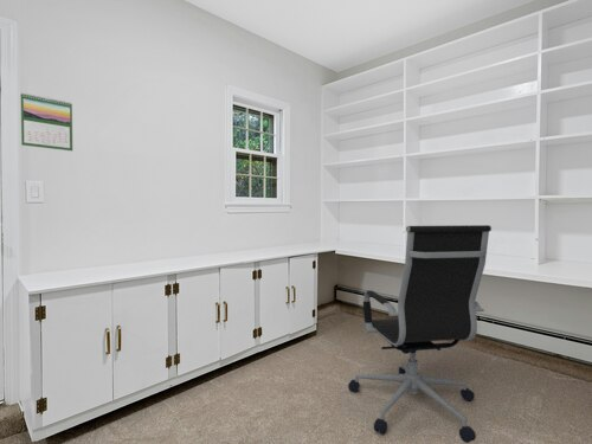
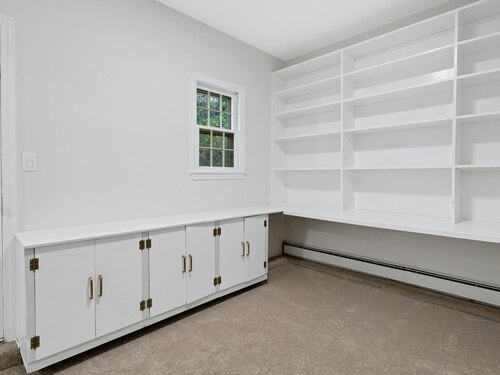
- calendar (47, 122)
- office chair (417, 314)
